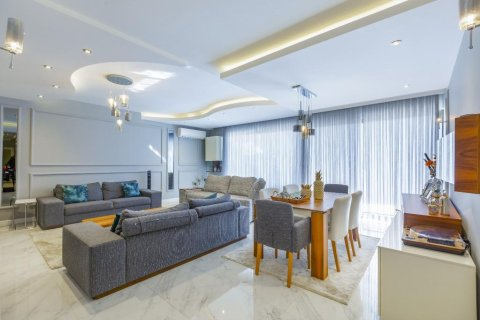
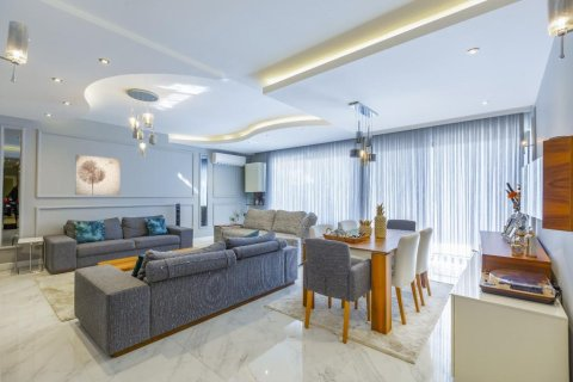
+ wall art (98, 175)
